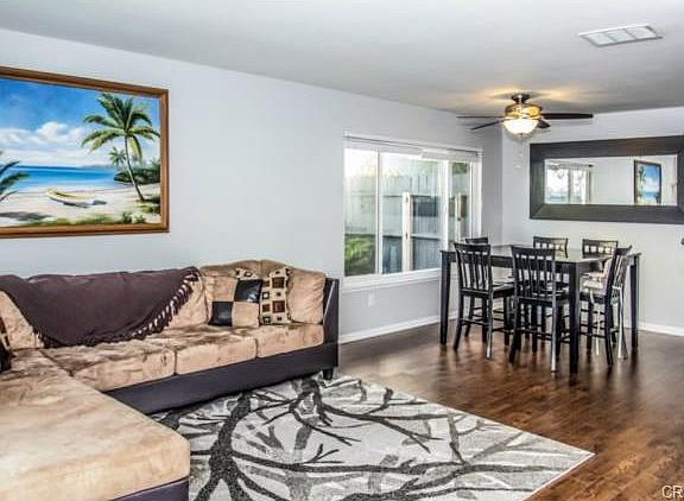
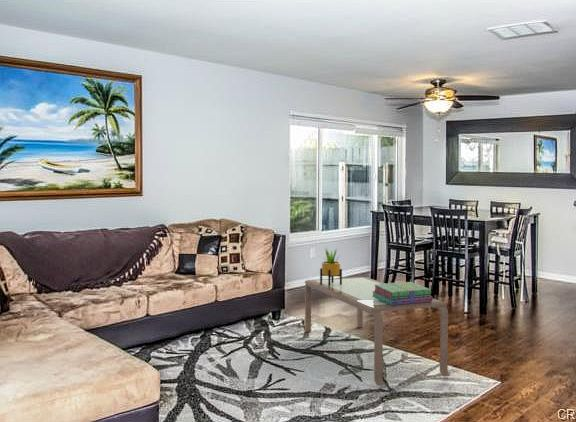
+ stack of books (401, 293)
+ potted plant (331, 265)
+ coffee table (362, 320)
